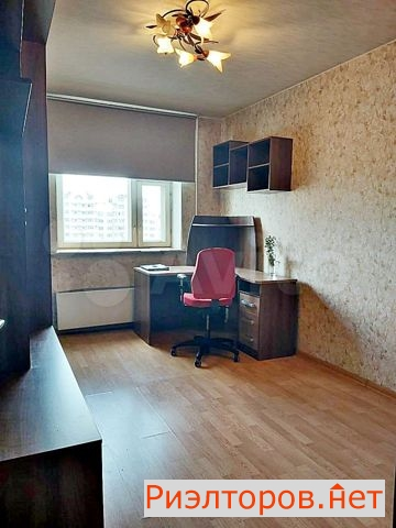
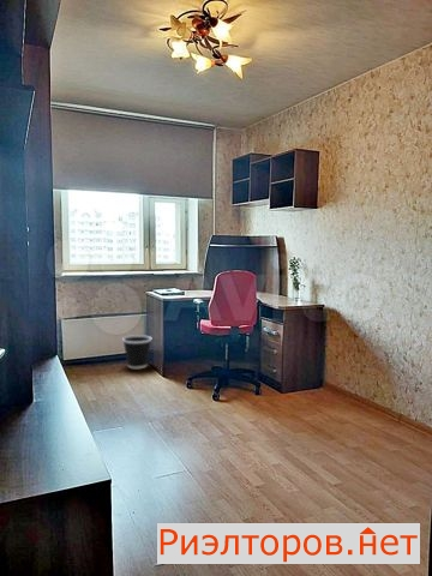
+ wastebasket (137, 352)
